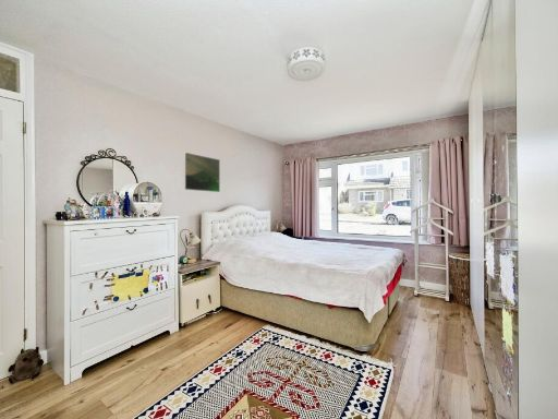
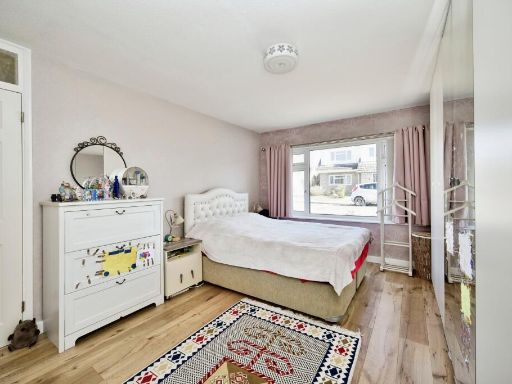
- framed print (203, 173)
